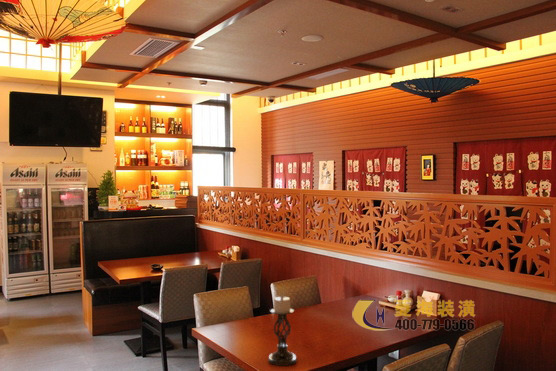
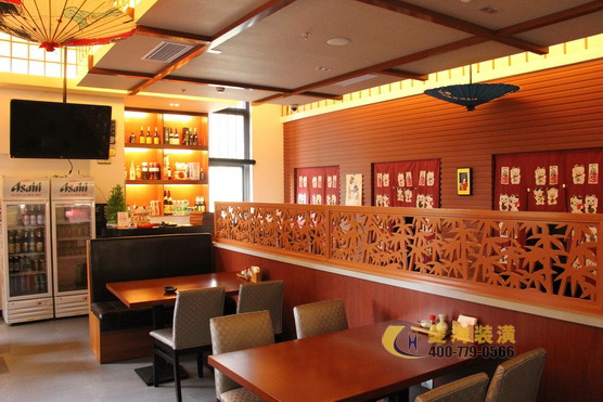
- candle holder (283, 328)
